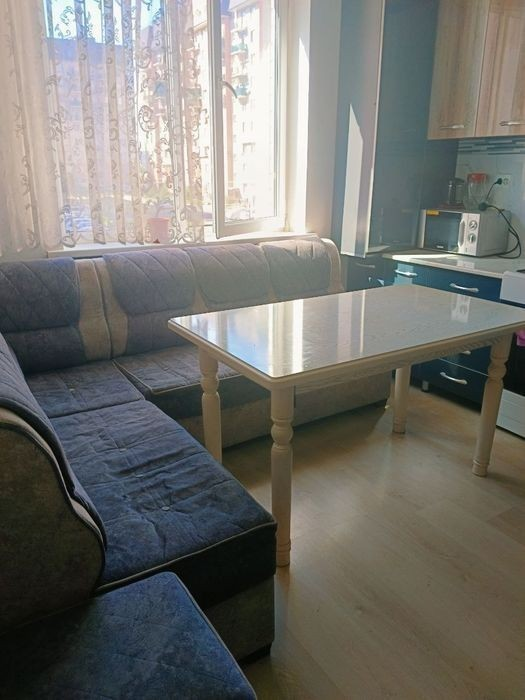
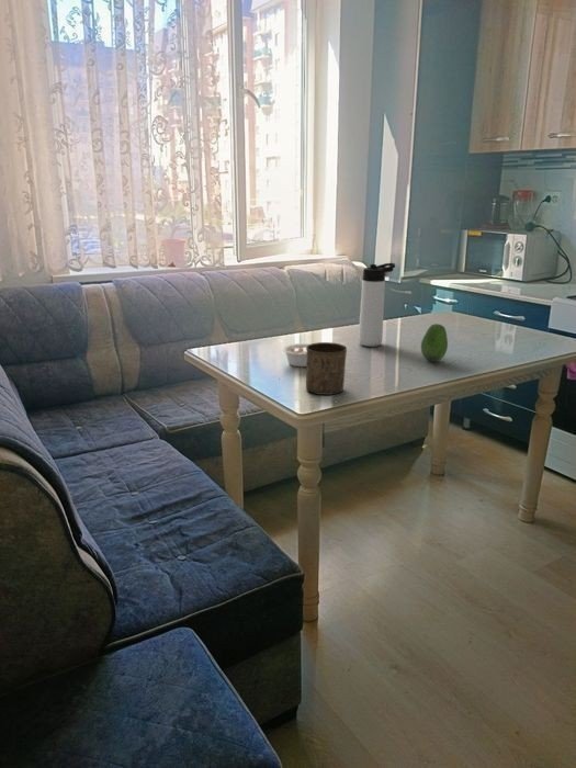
+ thermos bottle (376, 304)
+ legume (304, 353)
+ fruit (434, 342)
+ cup (326, 368)
